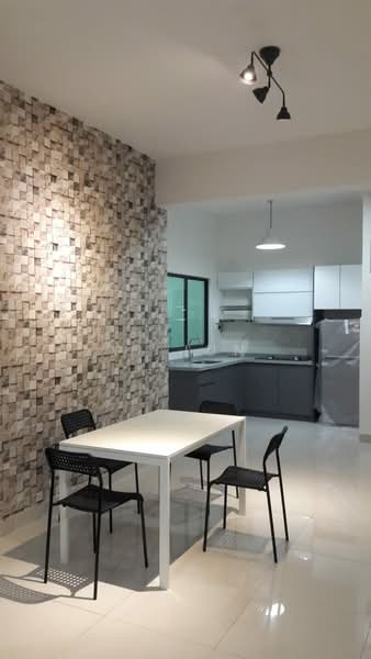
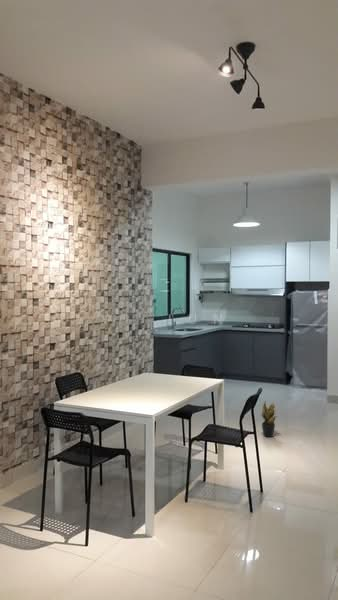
+ potted plant (269, 418)
